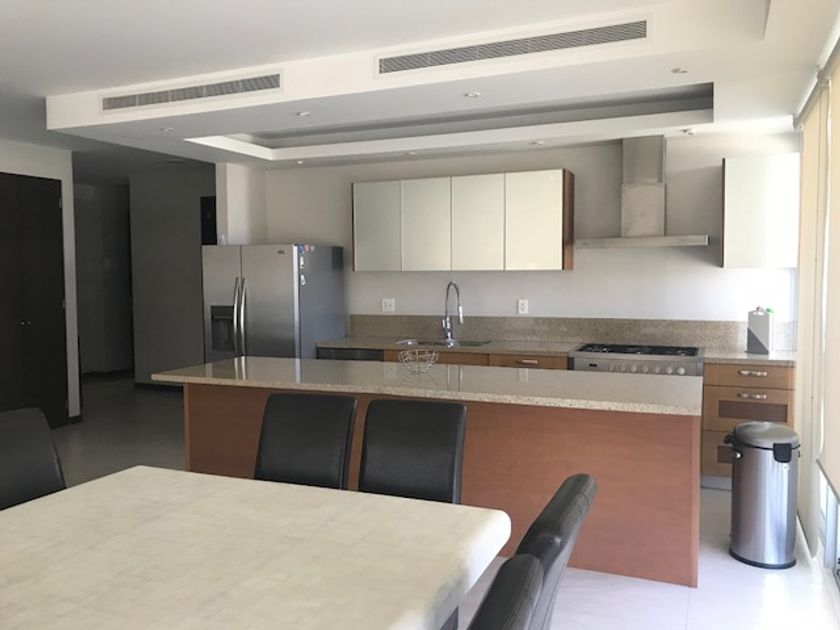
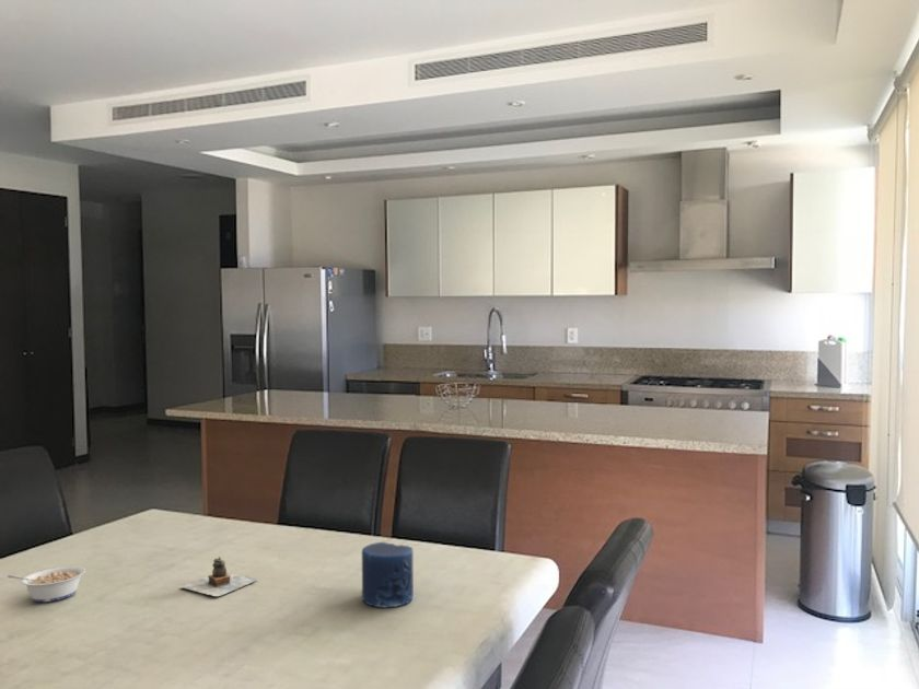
+ legume (51, 583)
+ candle (387, 573)
+ teapot (219, 570)
